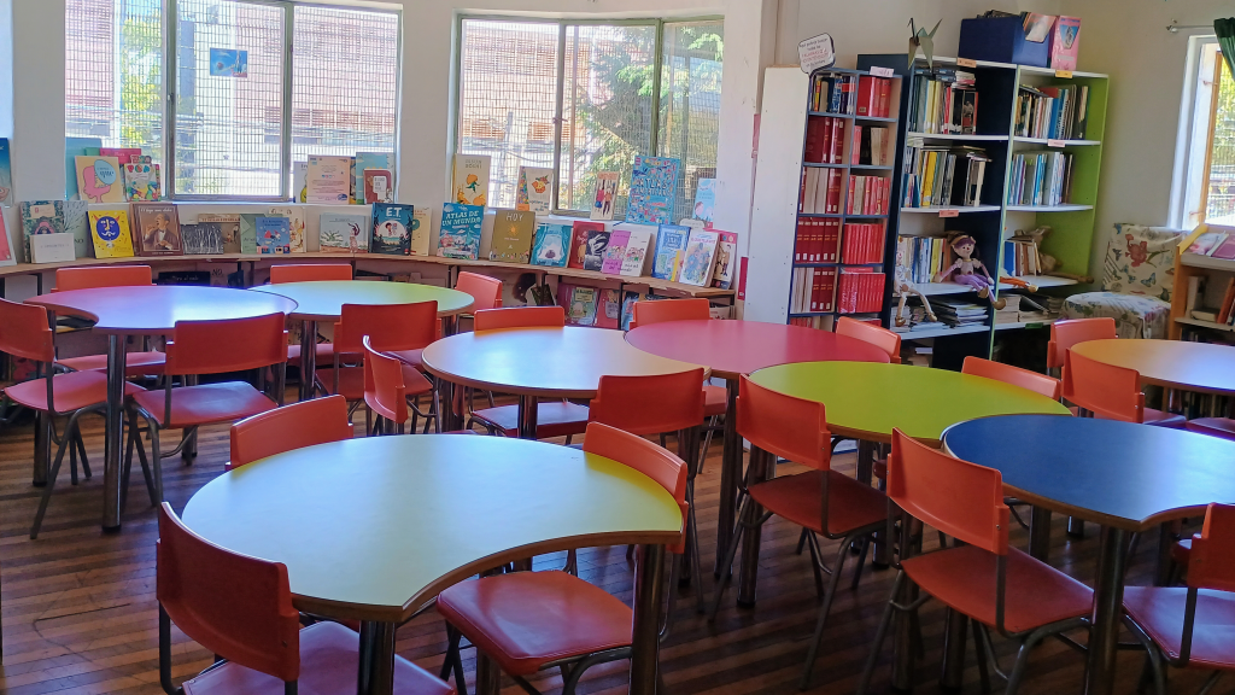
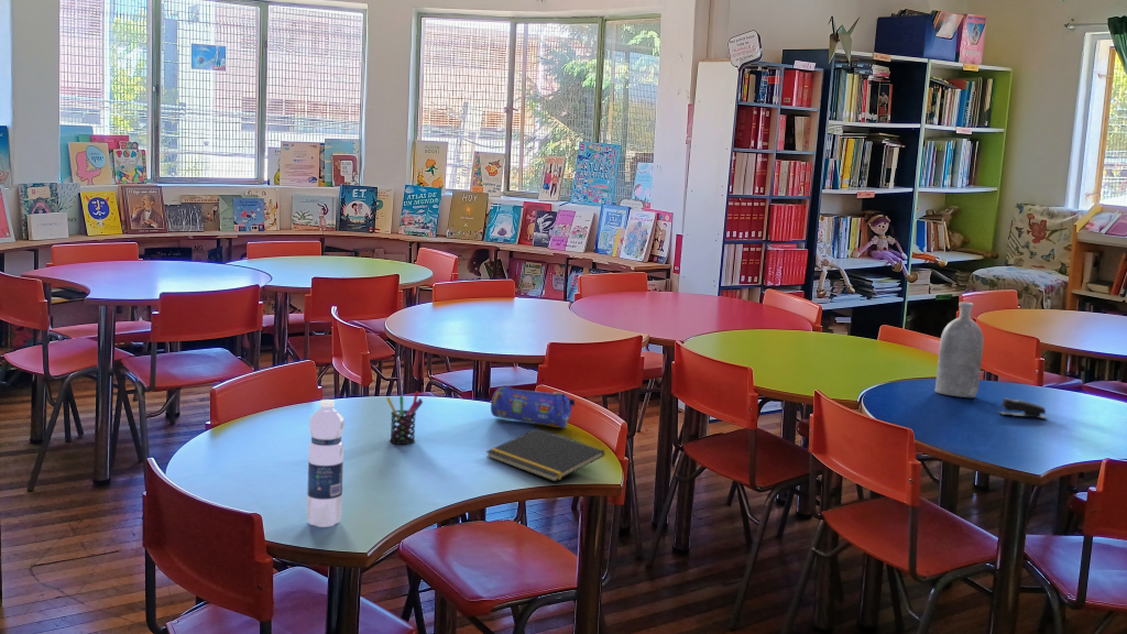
+ pencil case (532, 405)
+ stapler (1024, 407)
+ bottle (961, 349)
+ water bottle (326, 461)
+ notepad (545, 453)
+ pen holder (404, 416)
